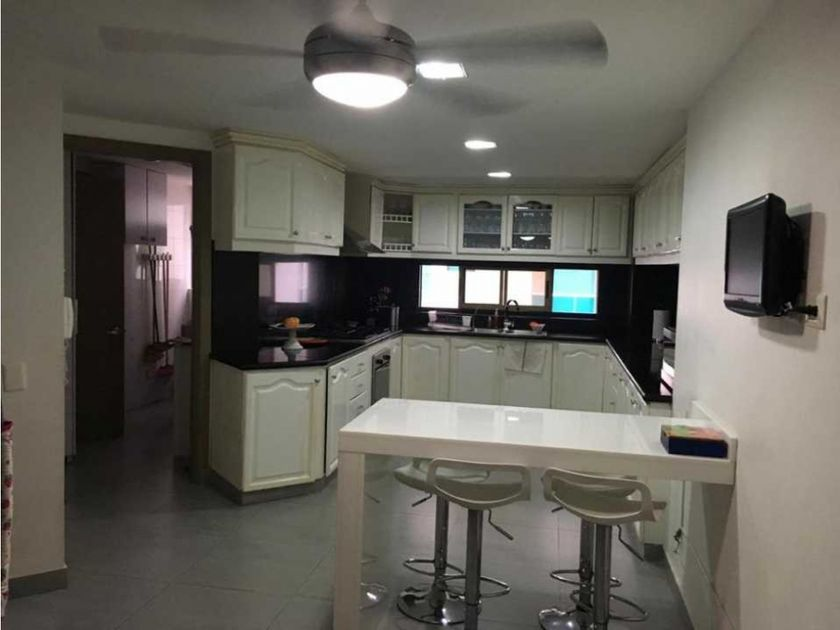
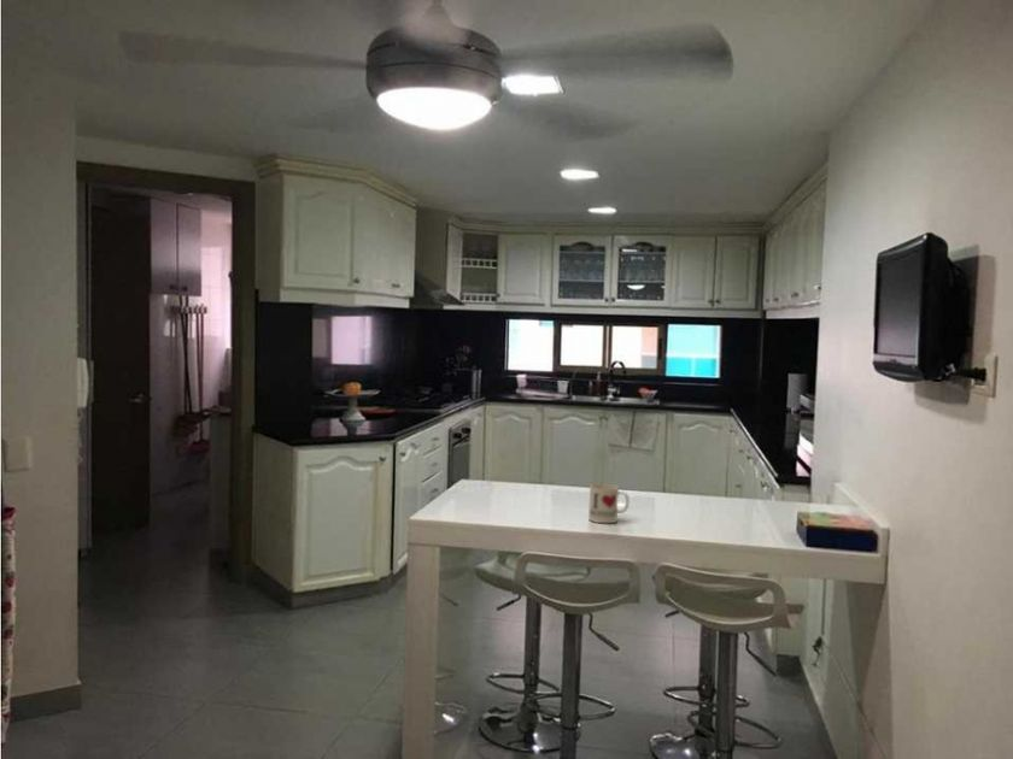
+ mug (609, 502)
